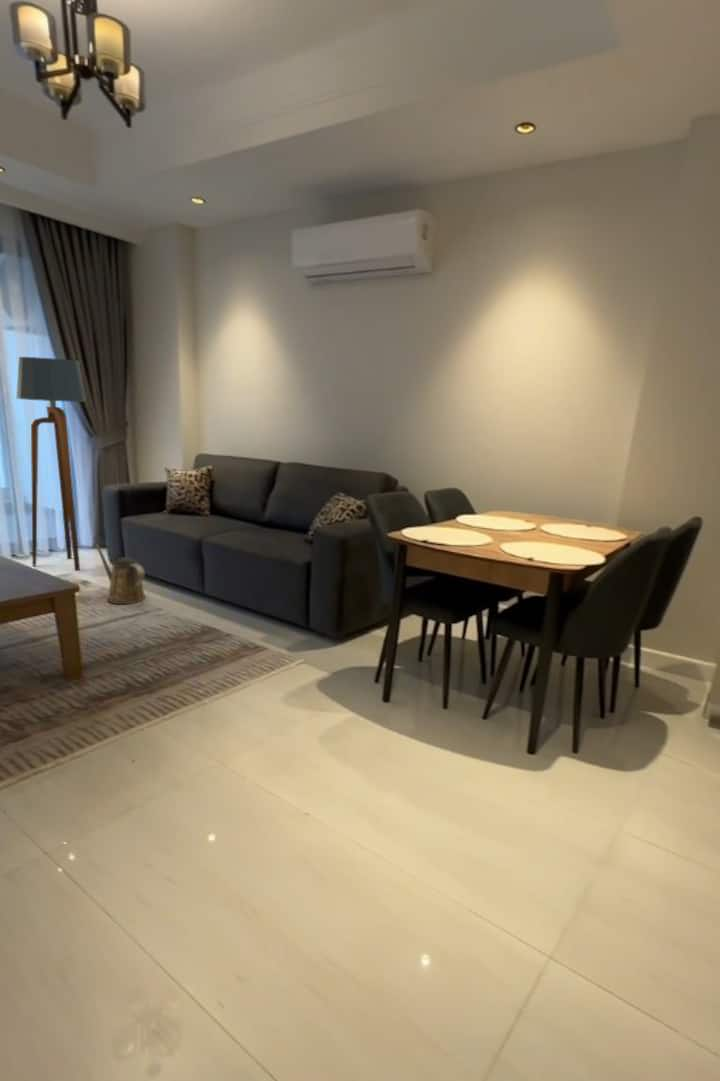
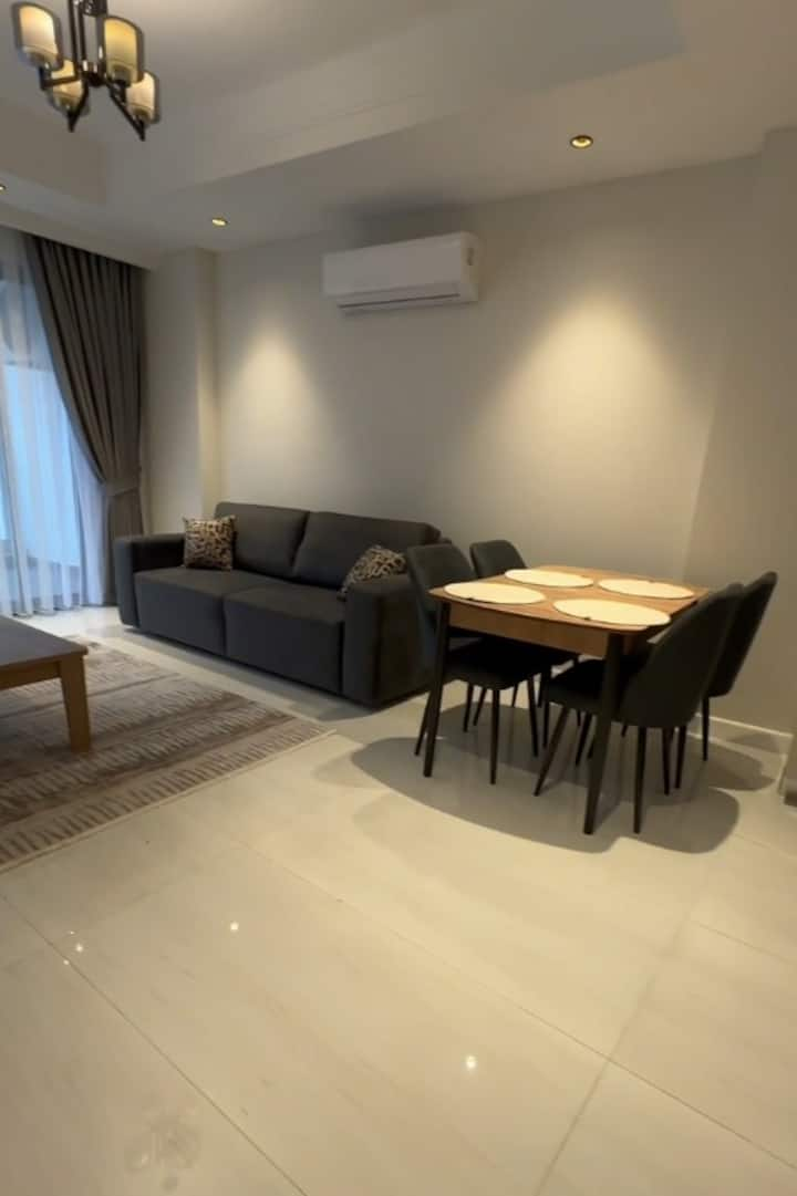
- watering can (118, 573)
- floor lamp (58, 466)
